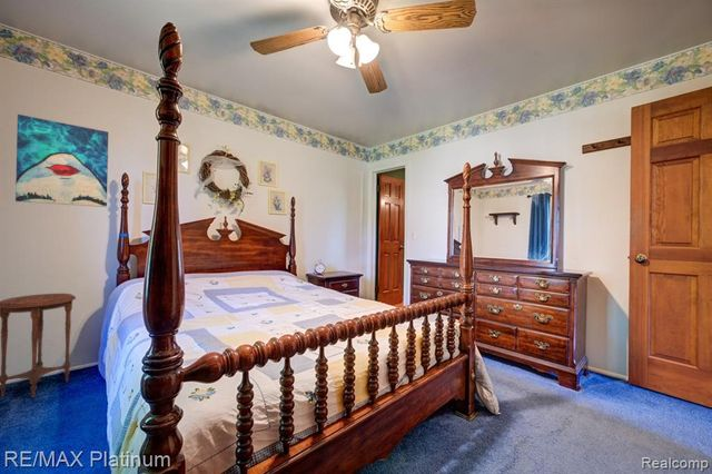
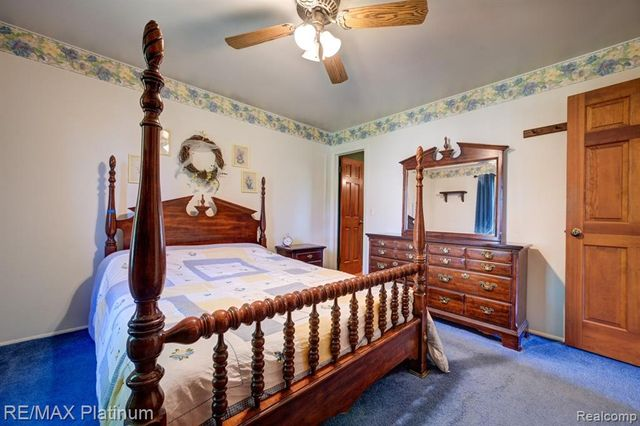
- wall art (65, 164)
- side table (37, 343)
